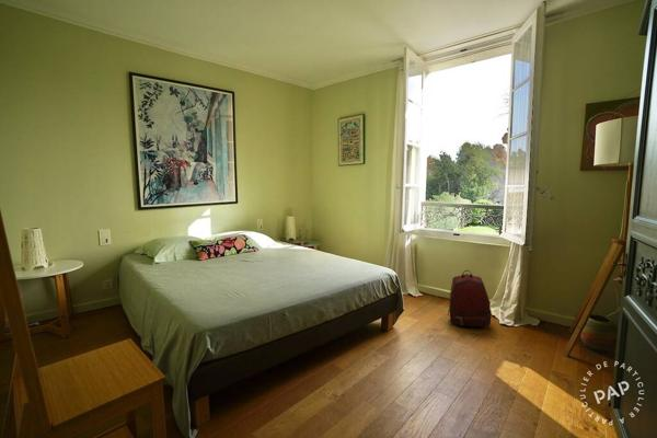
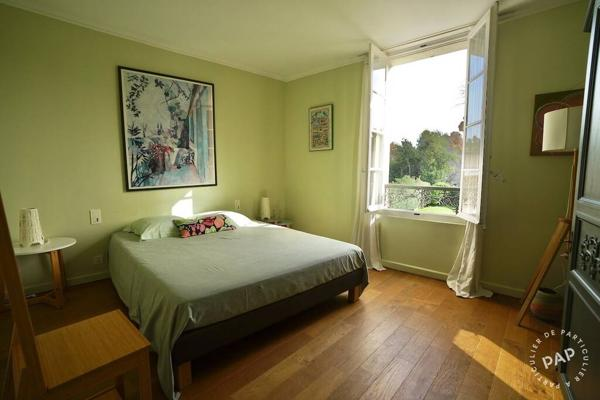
- backpack (469, 297)
